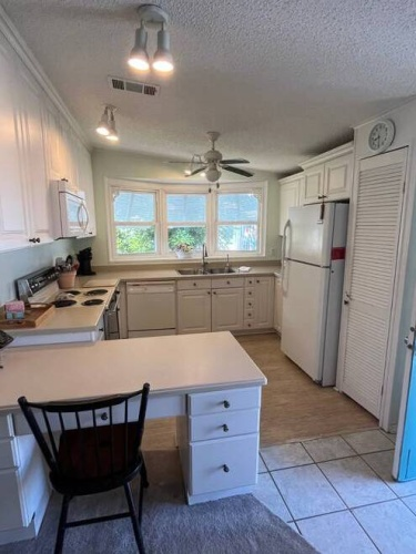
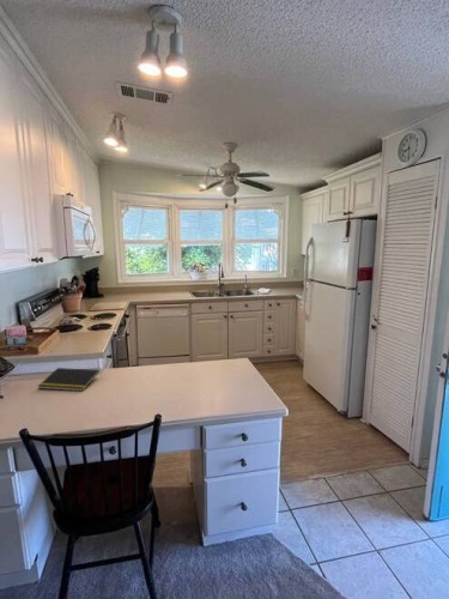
+ notepad (69, 379)
